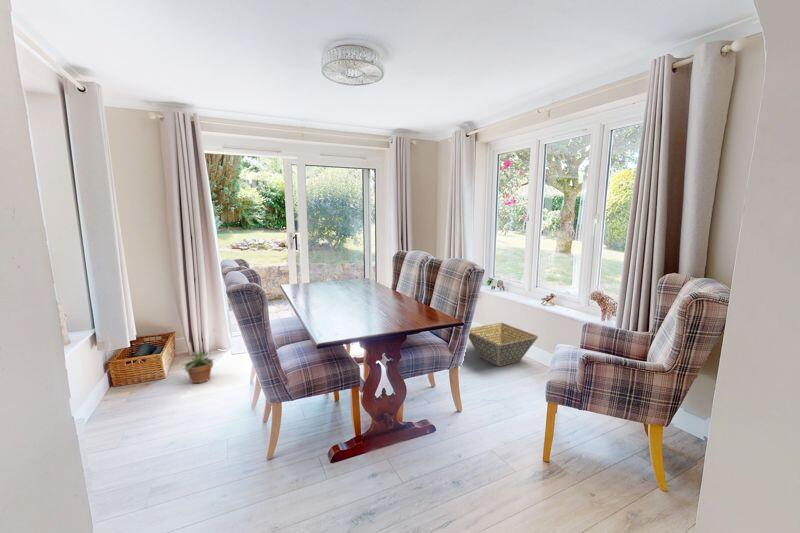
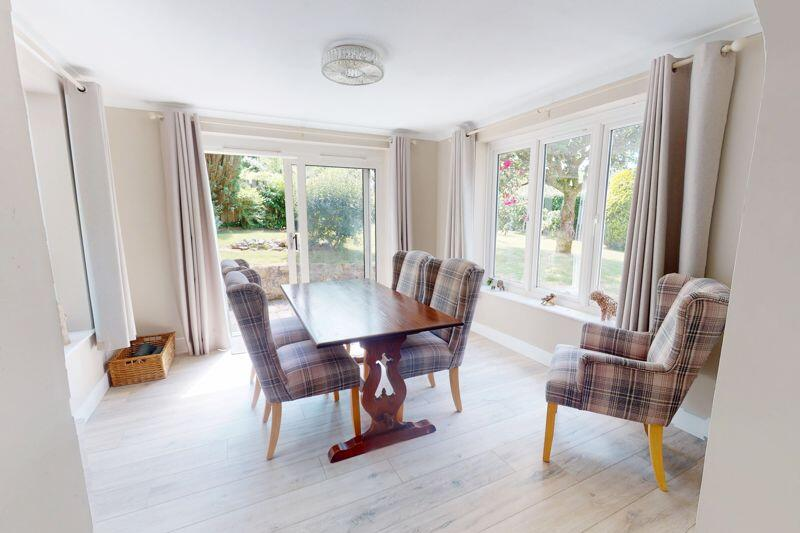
- basket (499, 345)
- potted plant (200, 364)
